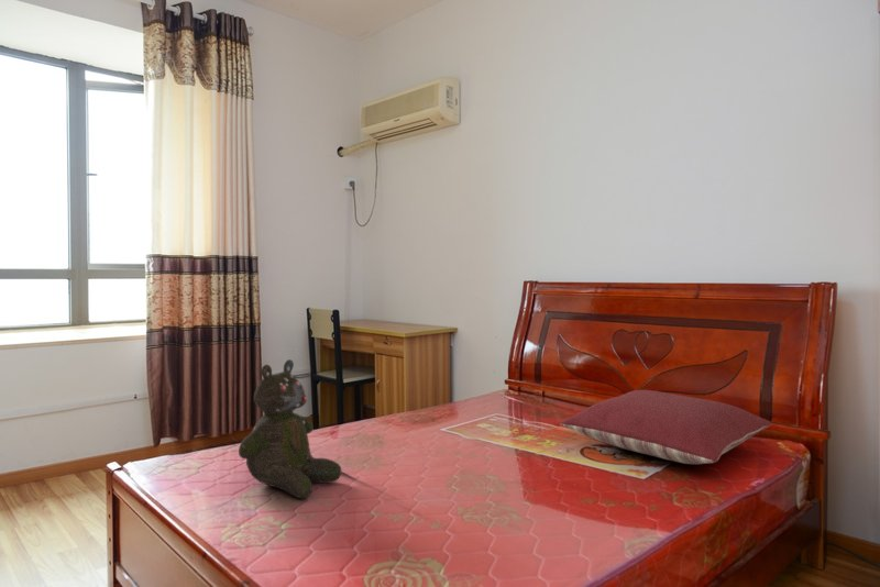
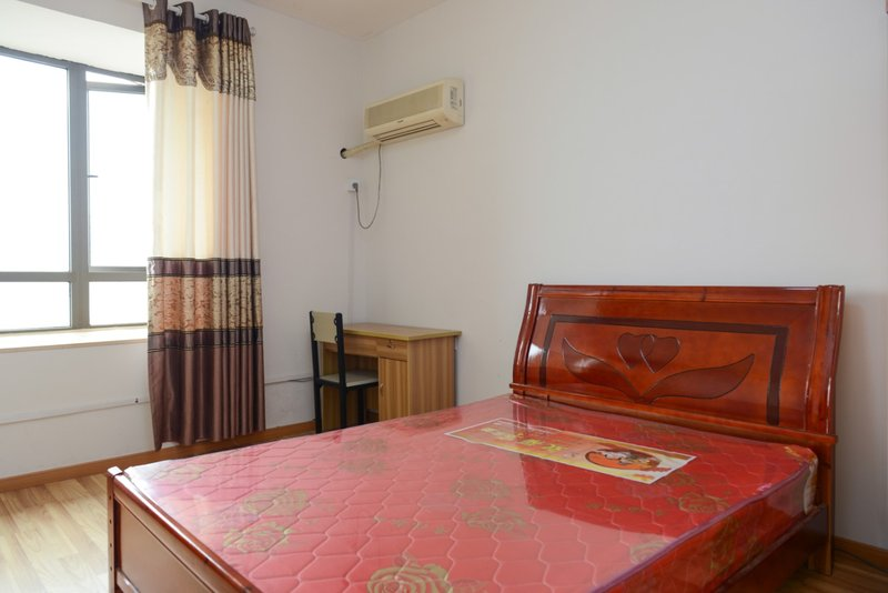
- teddy bear (293, 424)
- pillow (664, 423)
